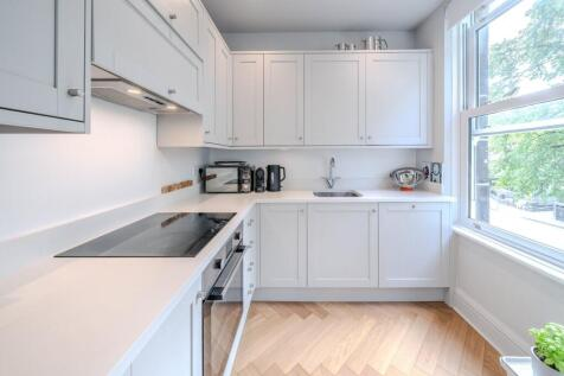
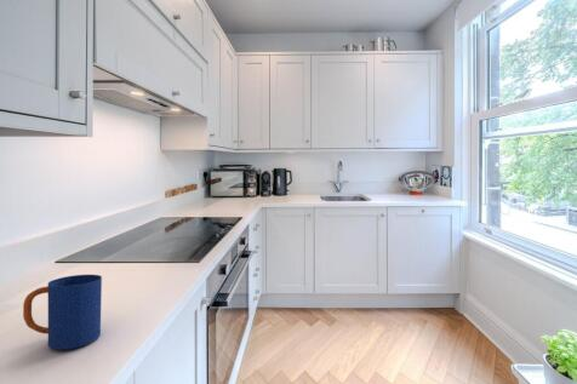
+ mug (63, 311)
